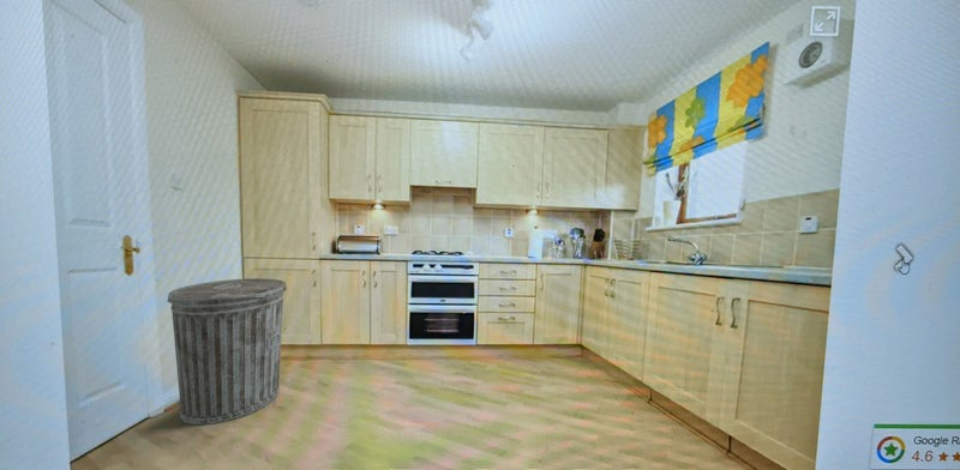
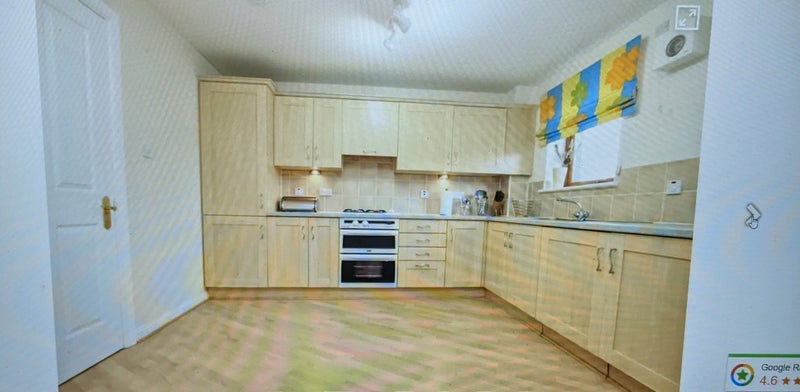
- trash can (233, 344)
